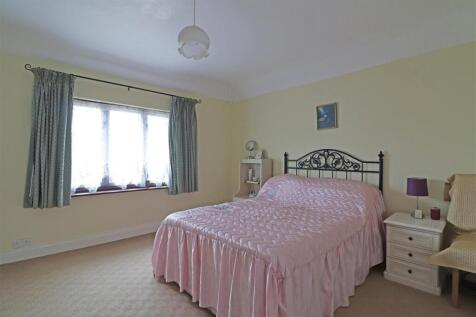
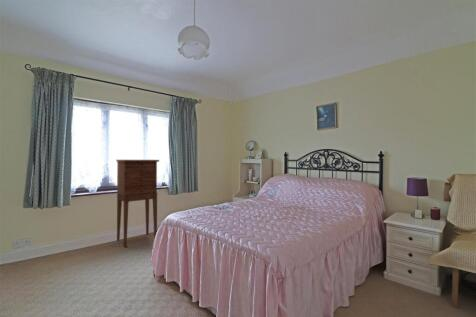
+ cabinet (137, 200)
